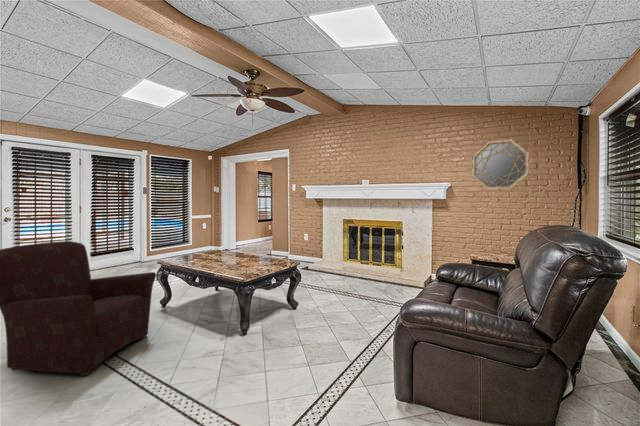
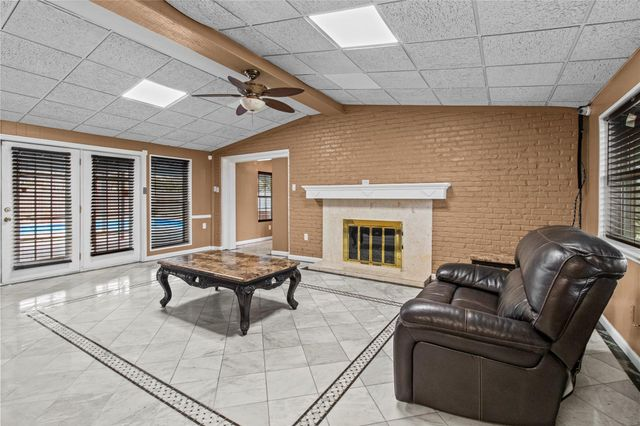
- armchair (77, 298)
- home mirror (499, 165)
